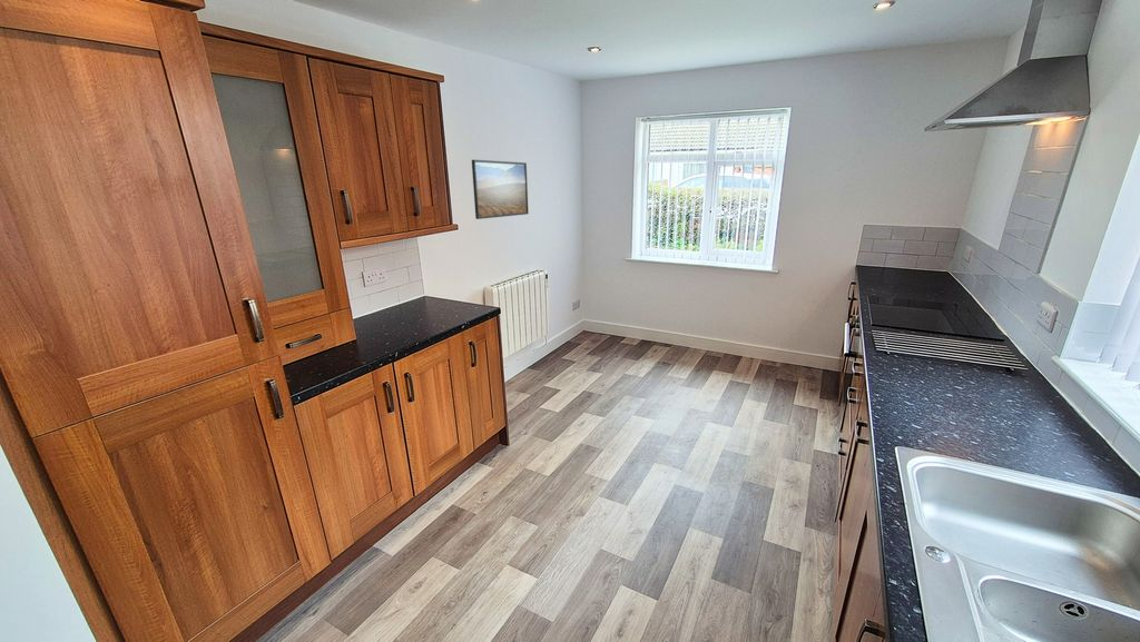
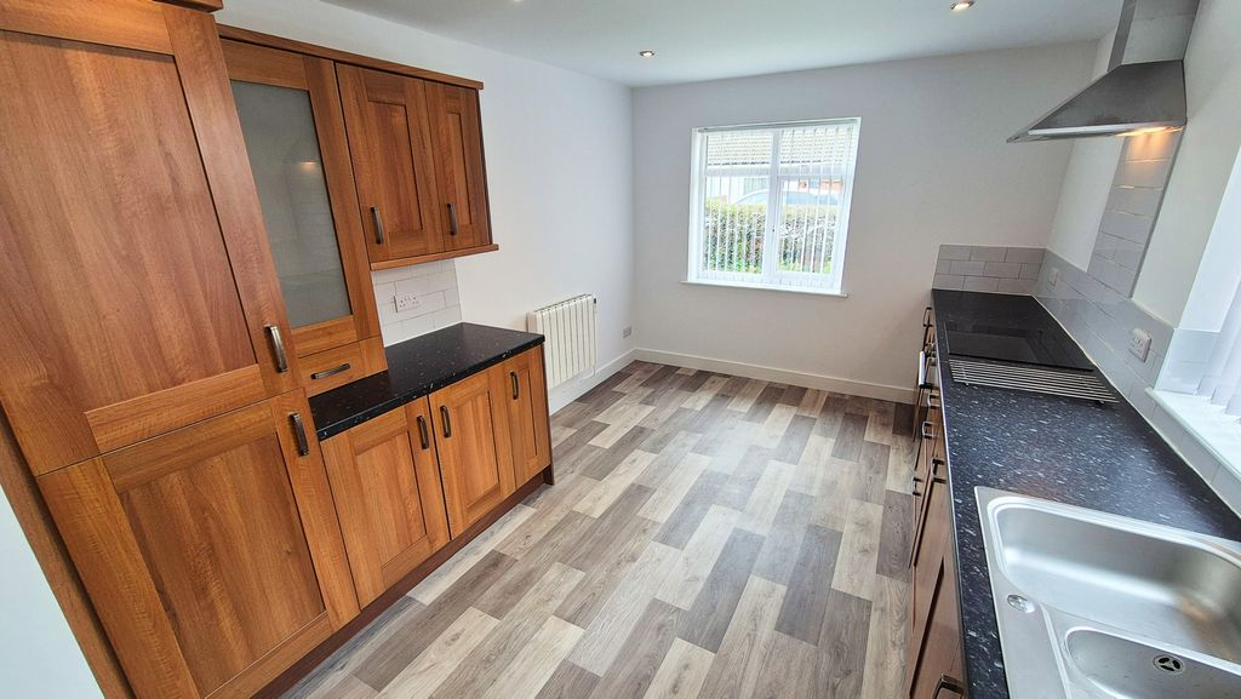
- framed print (502, 189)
